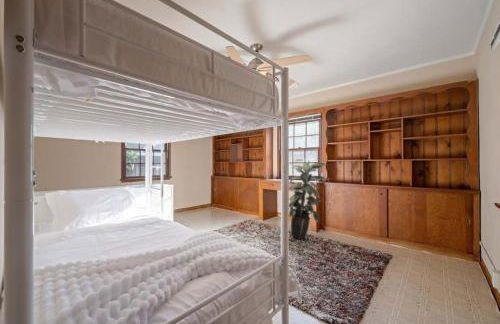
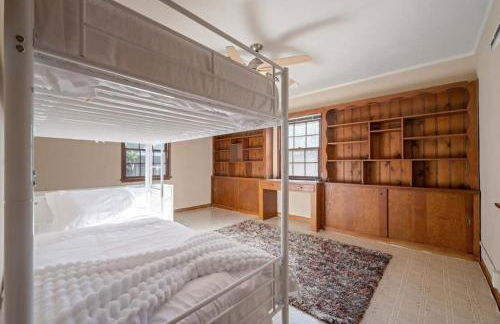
- indoor plant (303, 198)
